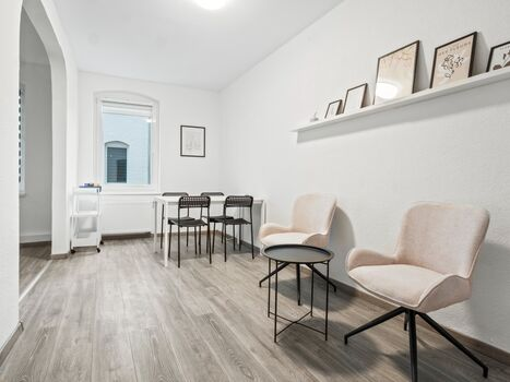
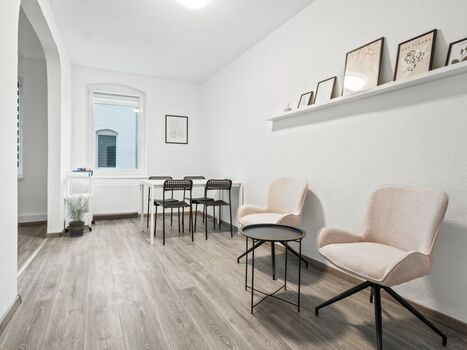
+ potted plant (75, 215)
